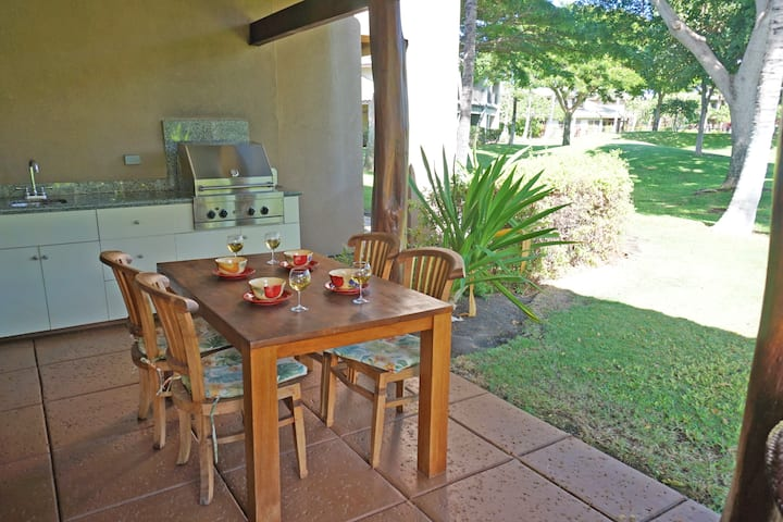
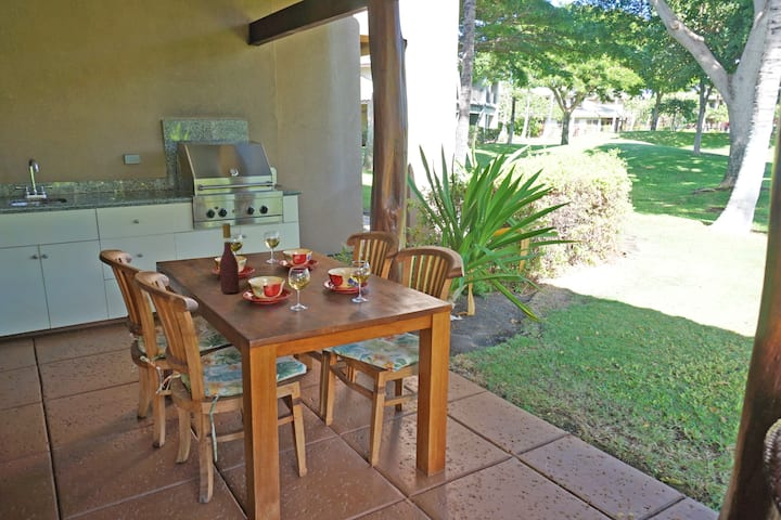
+ wine bottle (228, 258)
